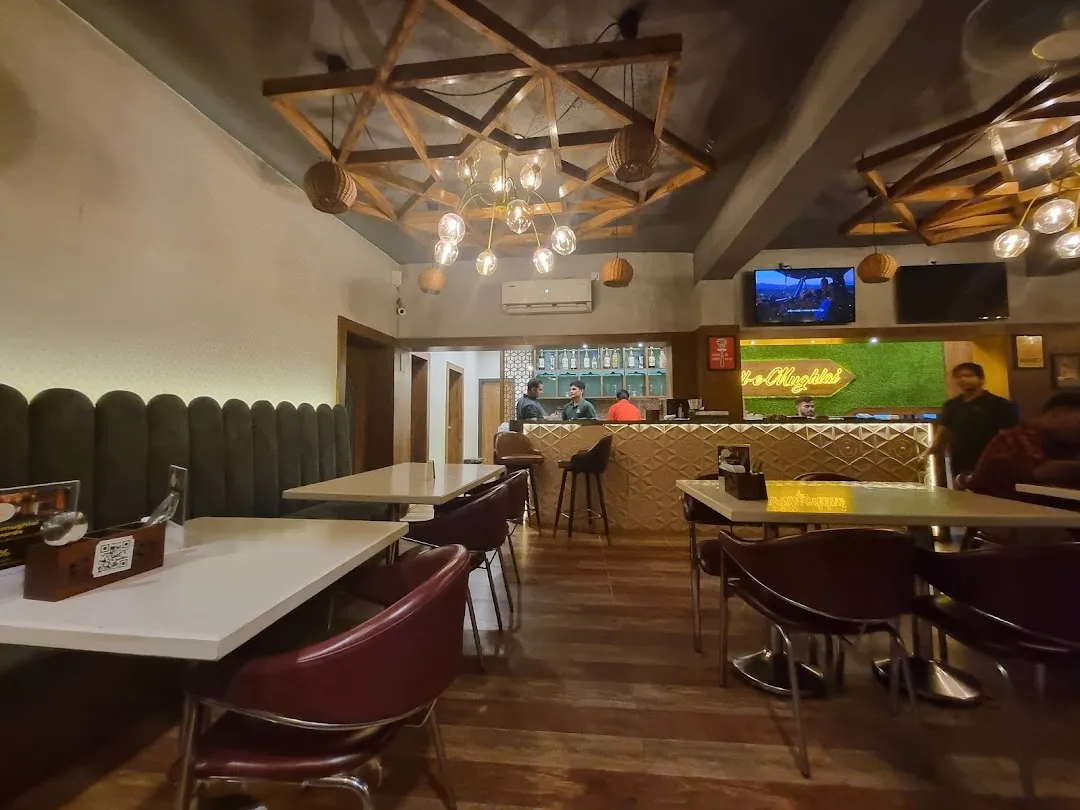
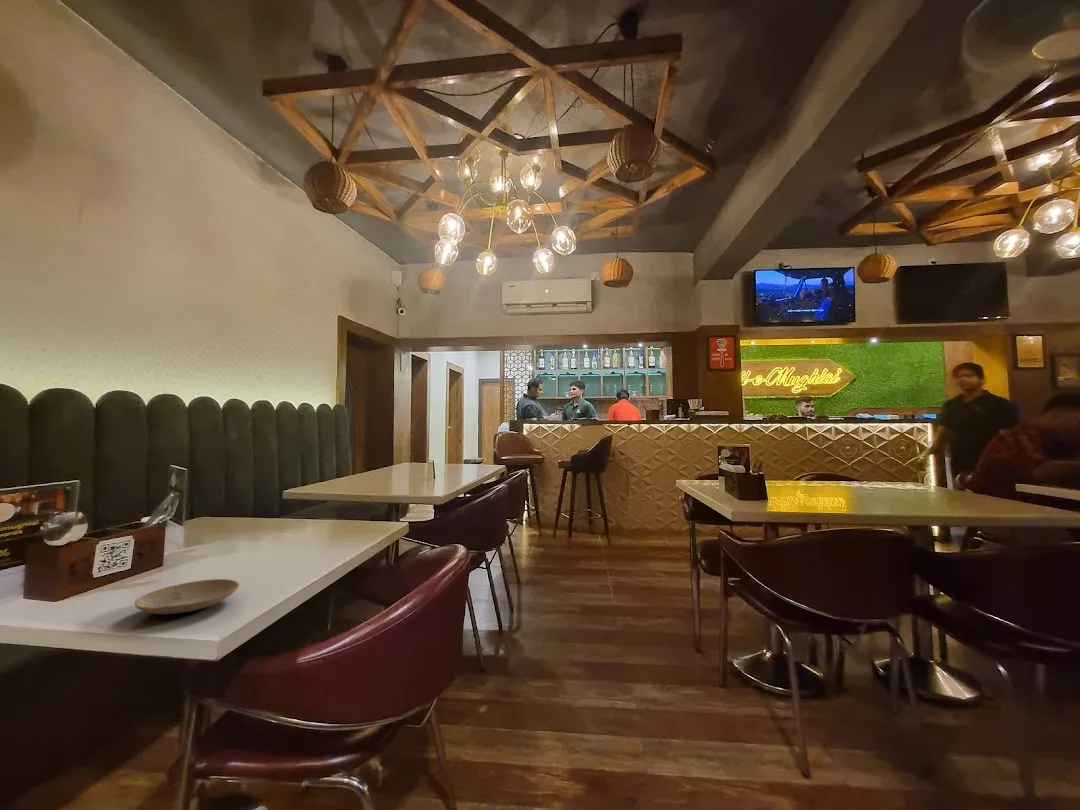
+ plate (189, 598)
